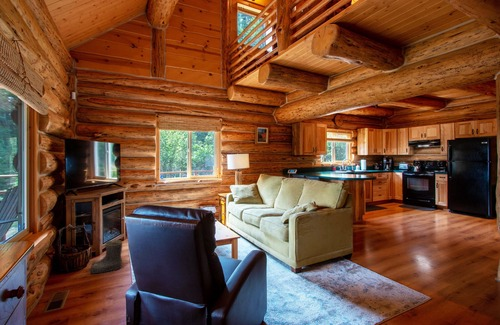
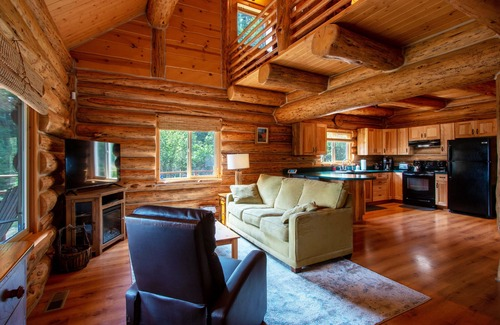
- boots (106, 255)
